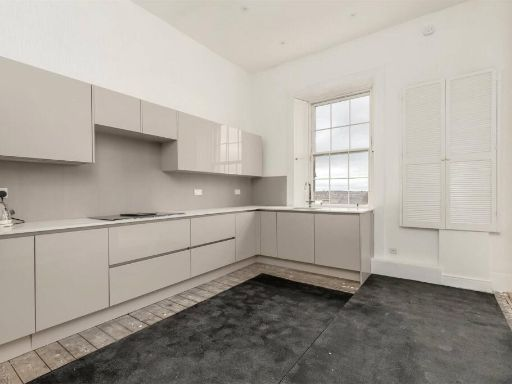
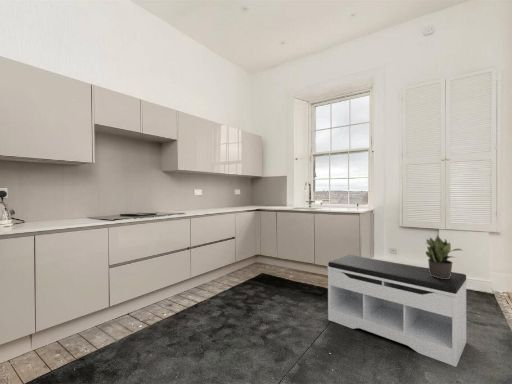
+ potted plant (442, 255)
+ bench (391, 298)
